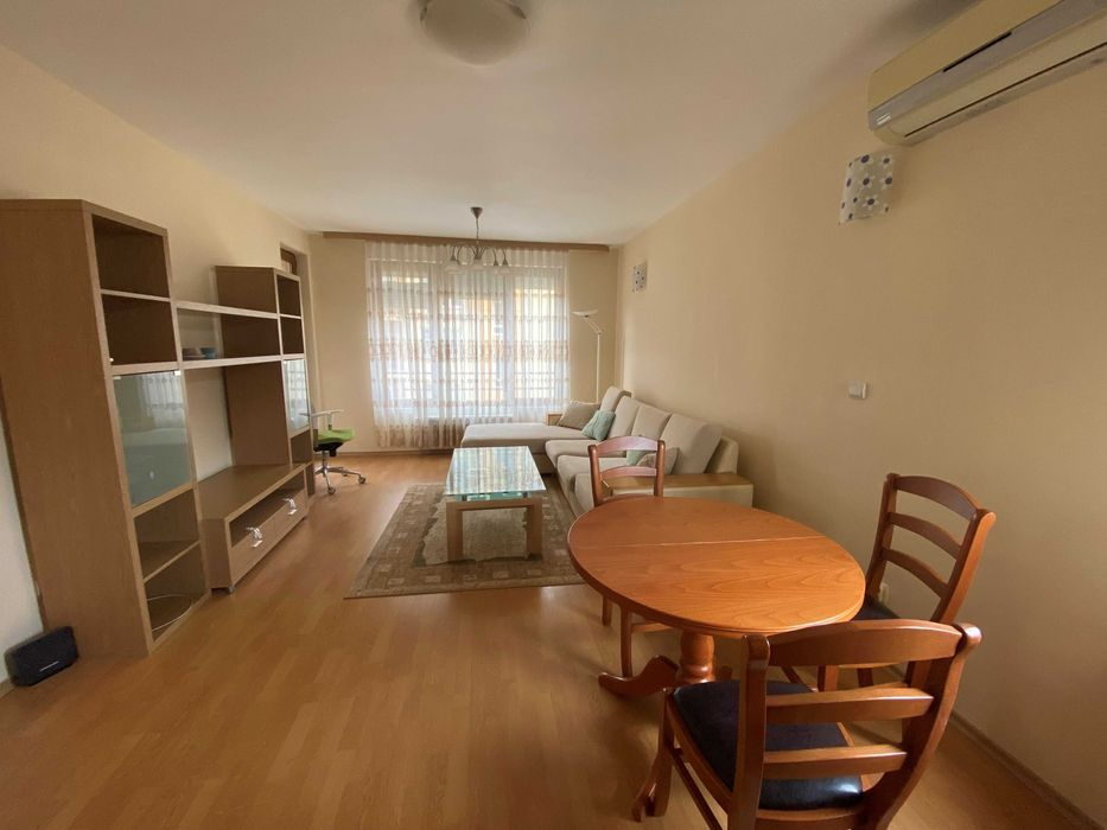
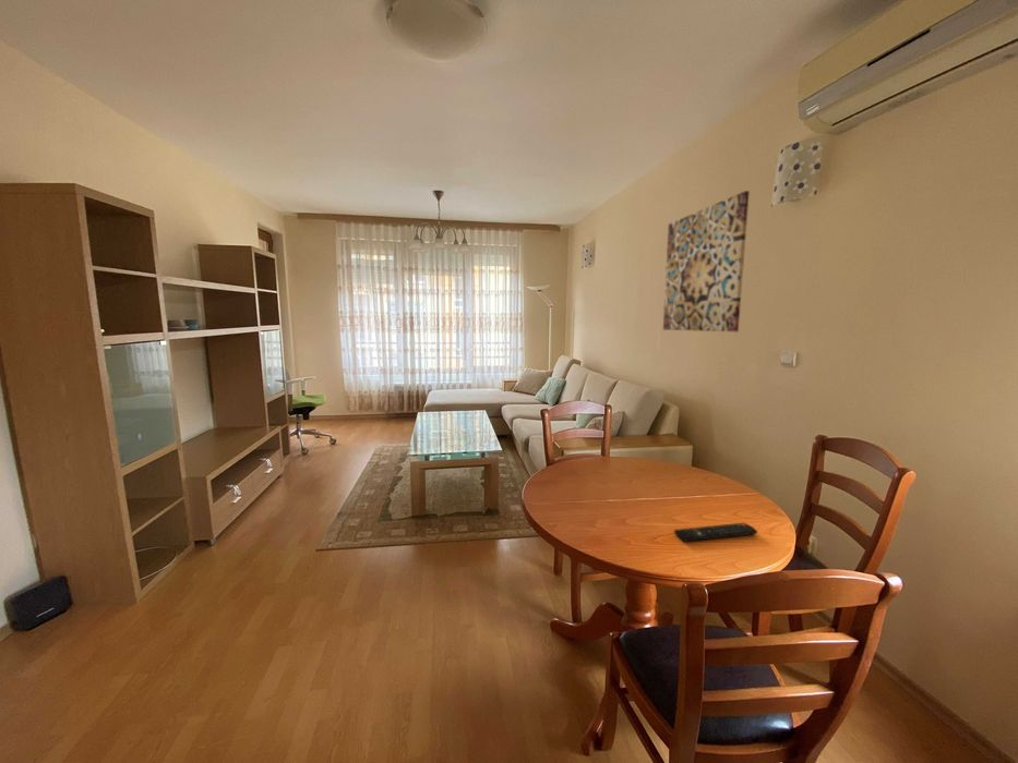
+ wall art (699, 271)
+ remote control (716, 532)
